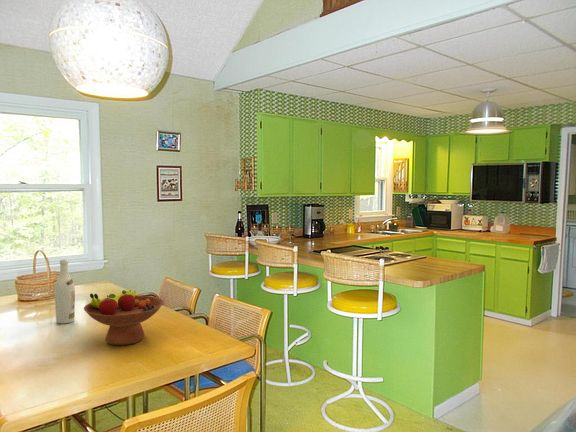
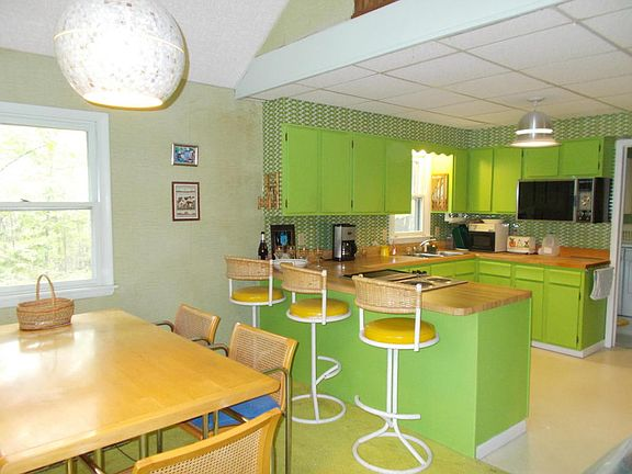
- wine bottle (64, 290)
- fruit bowl (125, 315)
